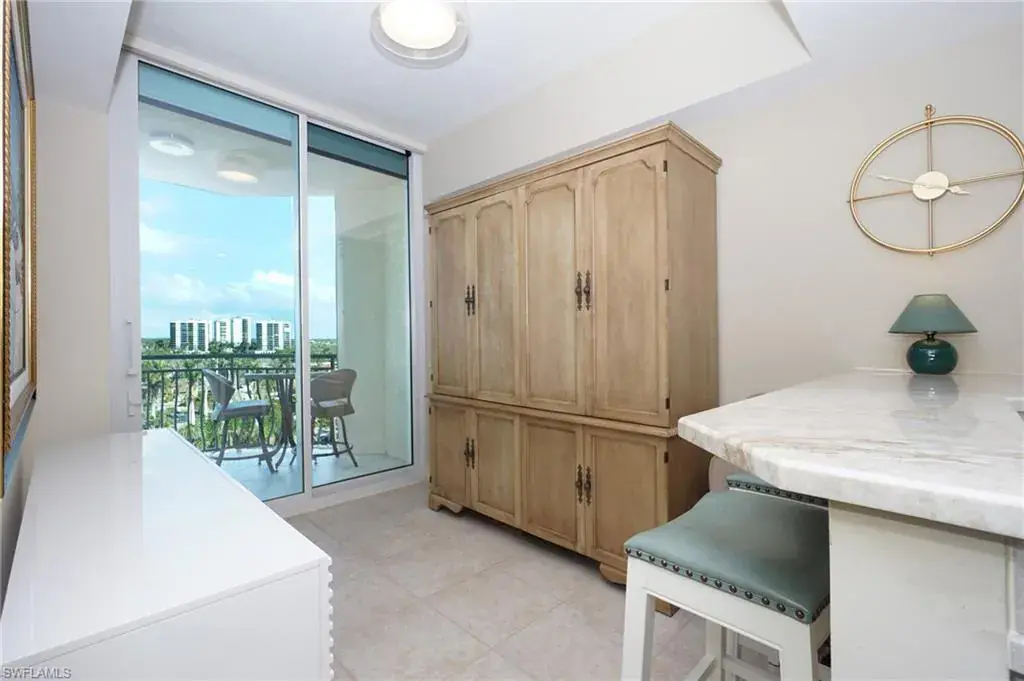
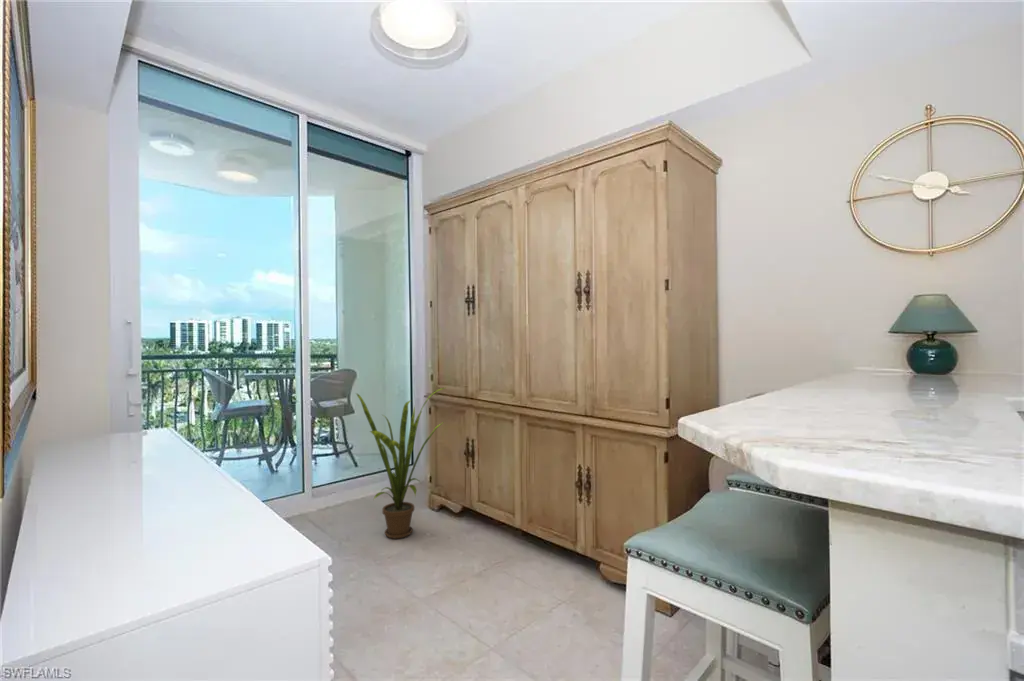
+ house plant (405, 460)
